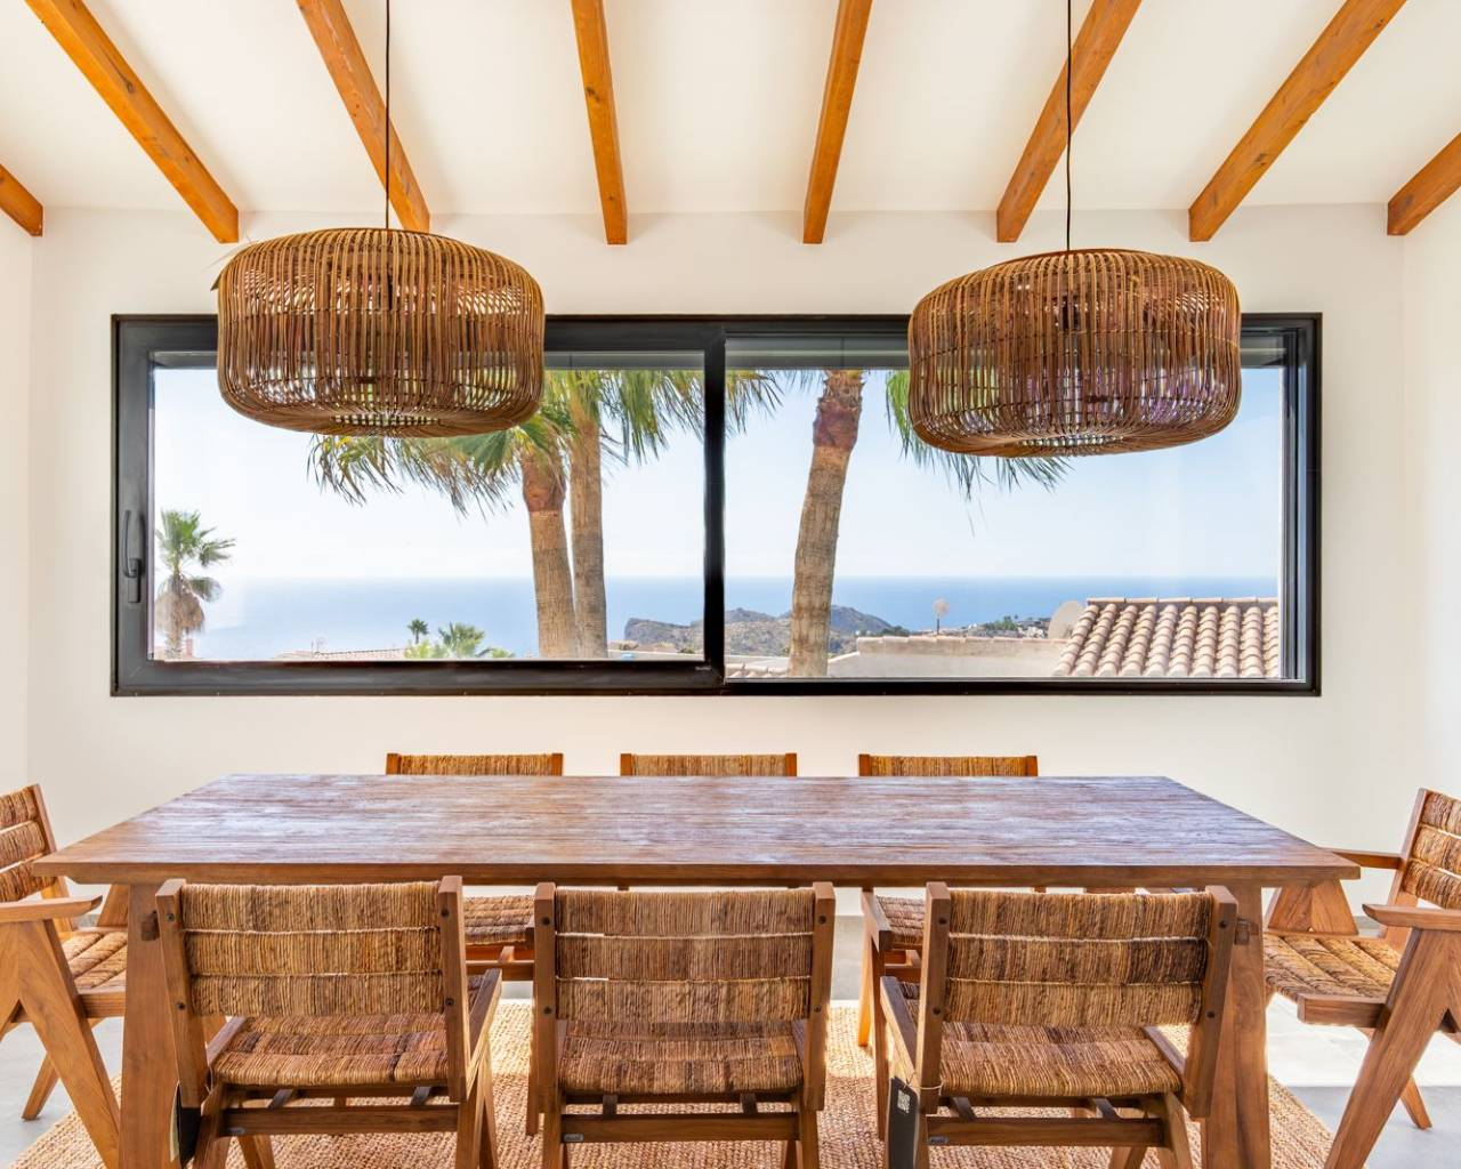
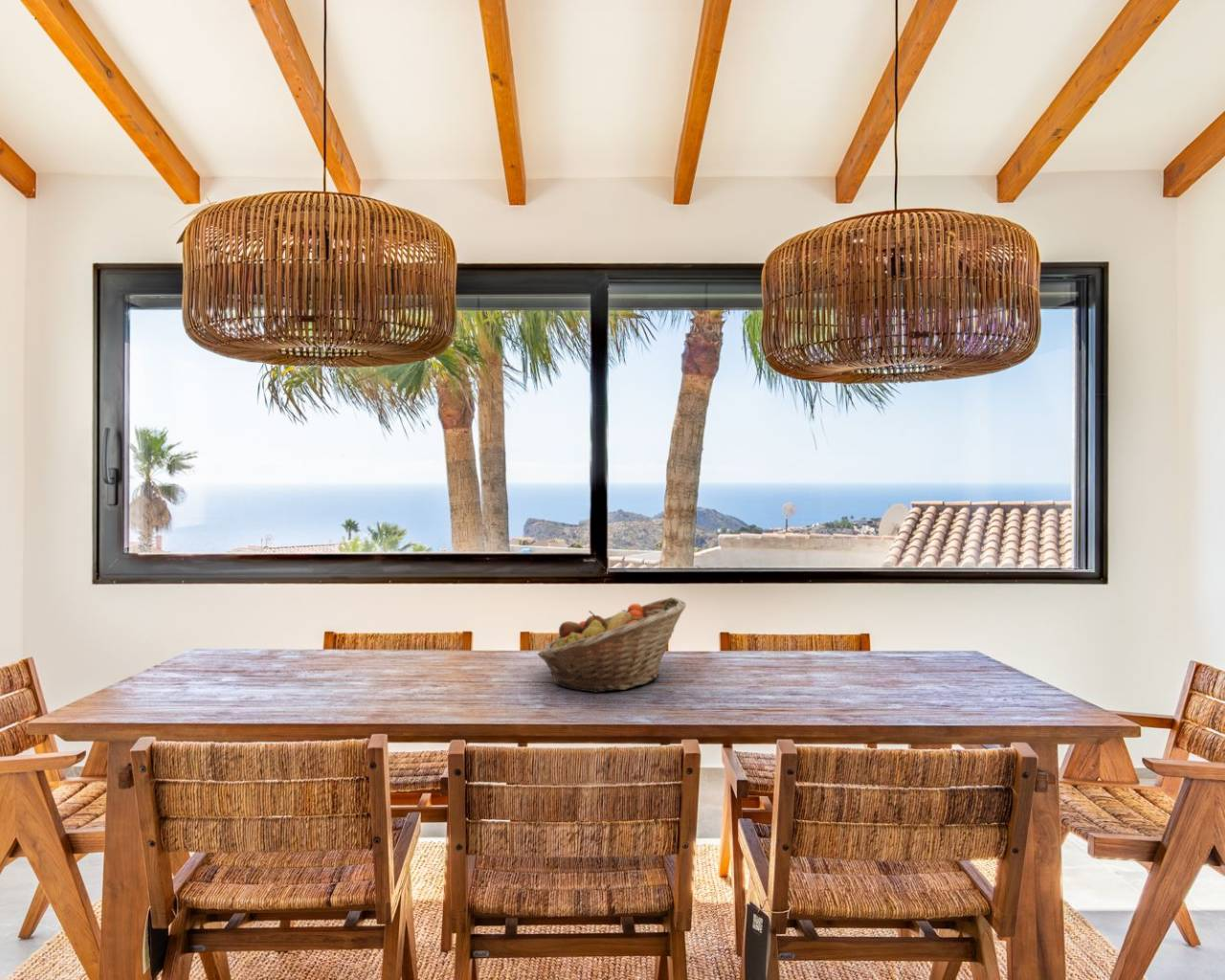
+ fruit basket (613, 639)
